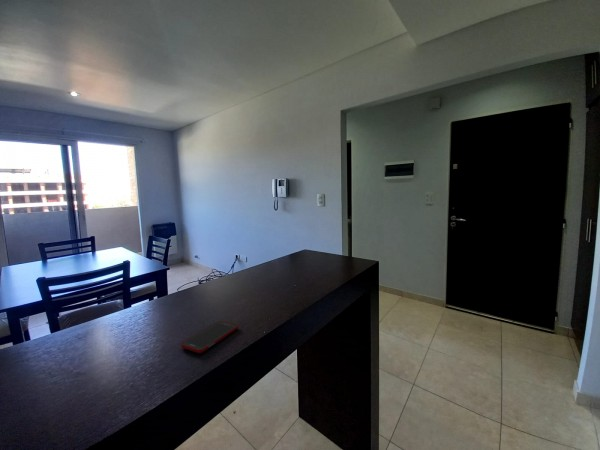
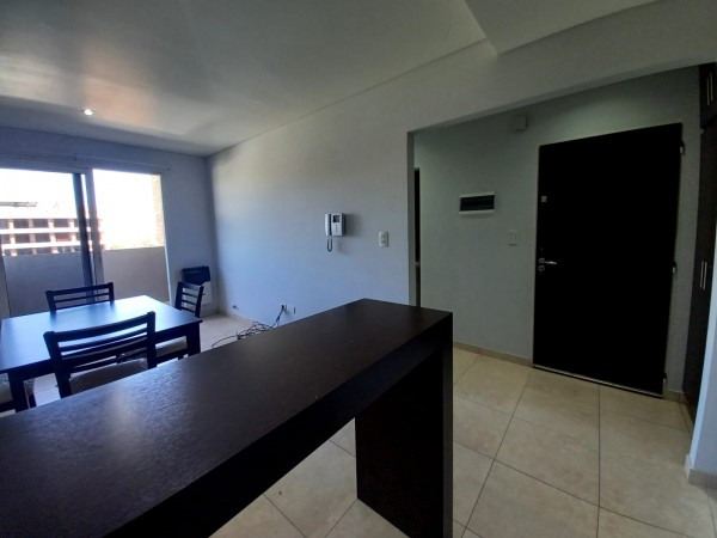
- cell phone (211, 335)
